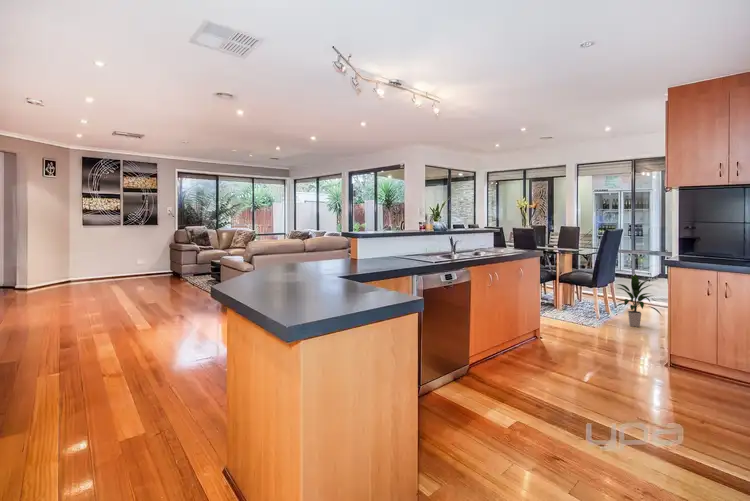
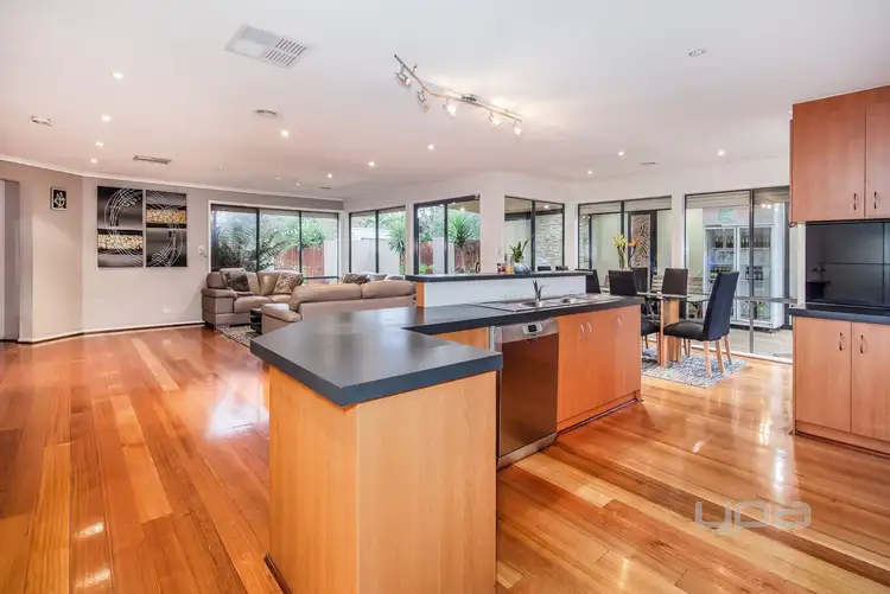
- indoor plant (635, 300)
